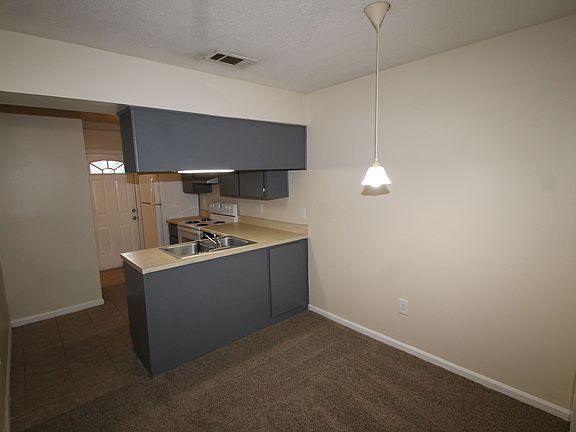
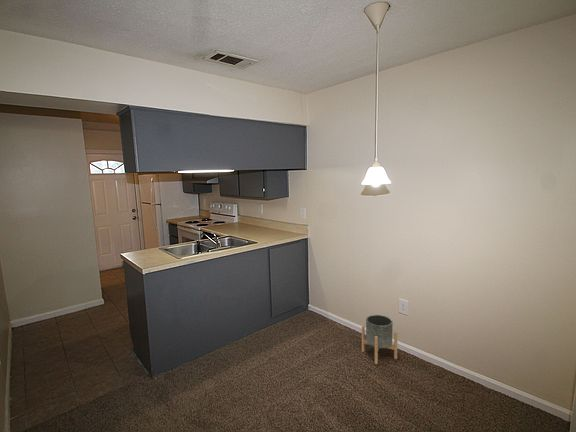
+ planter (379, 337)
